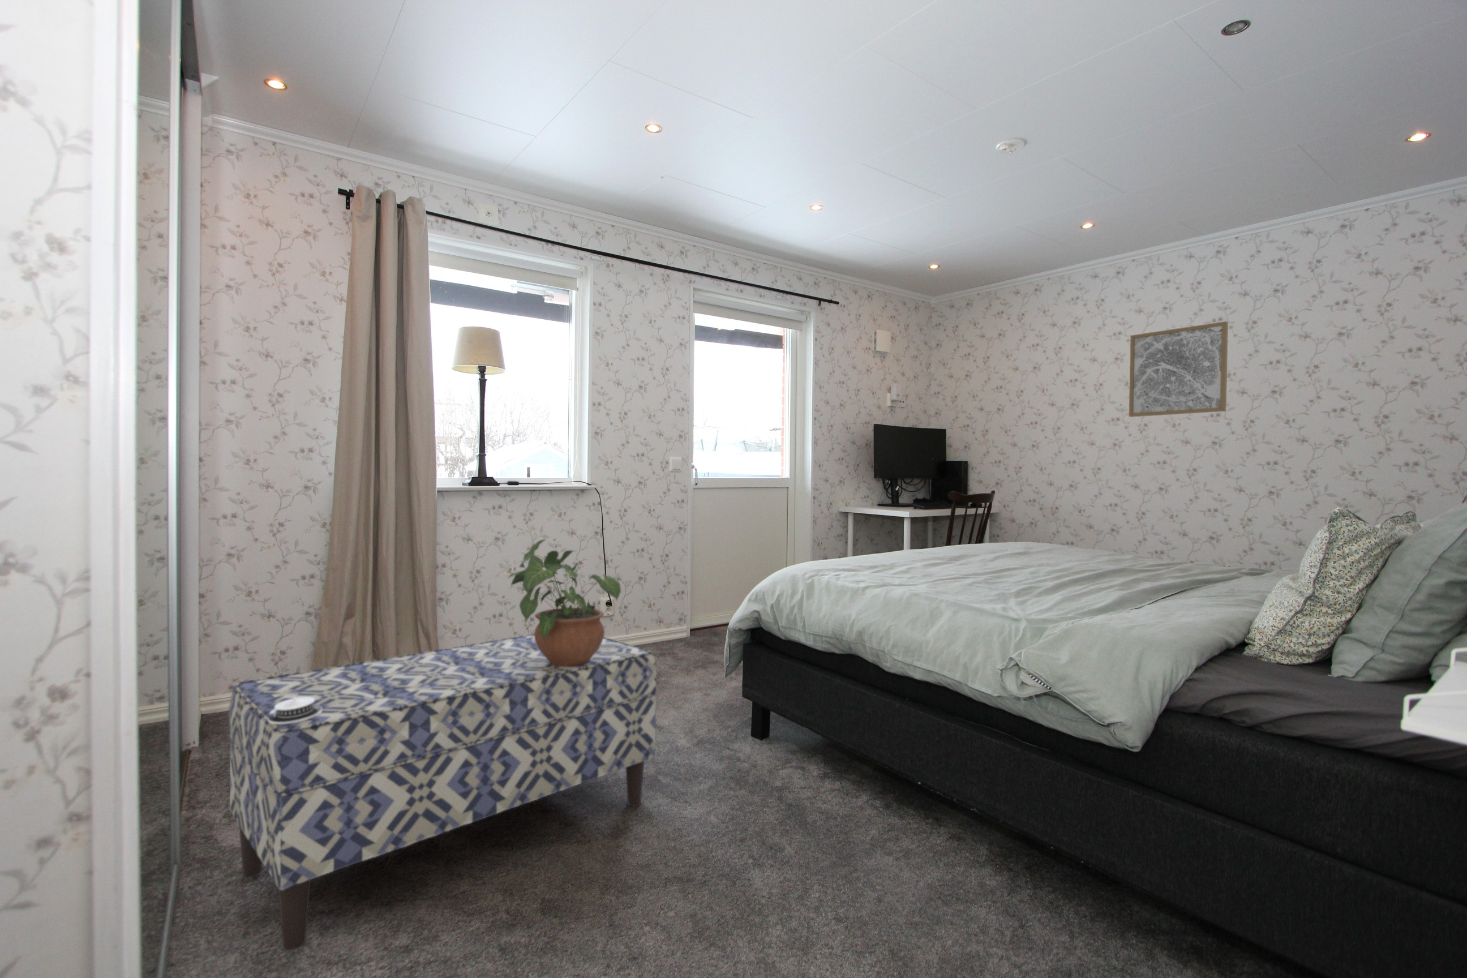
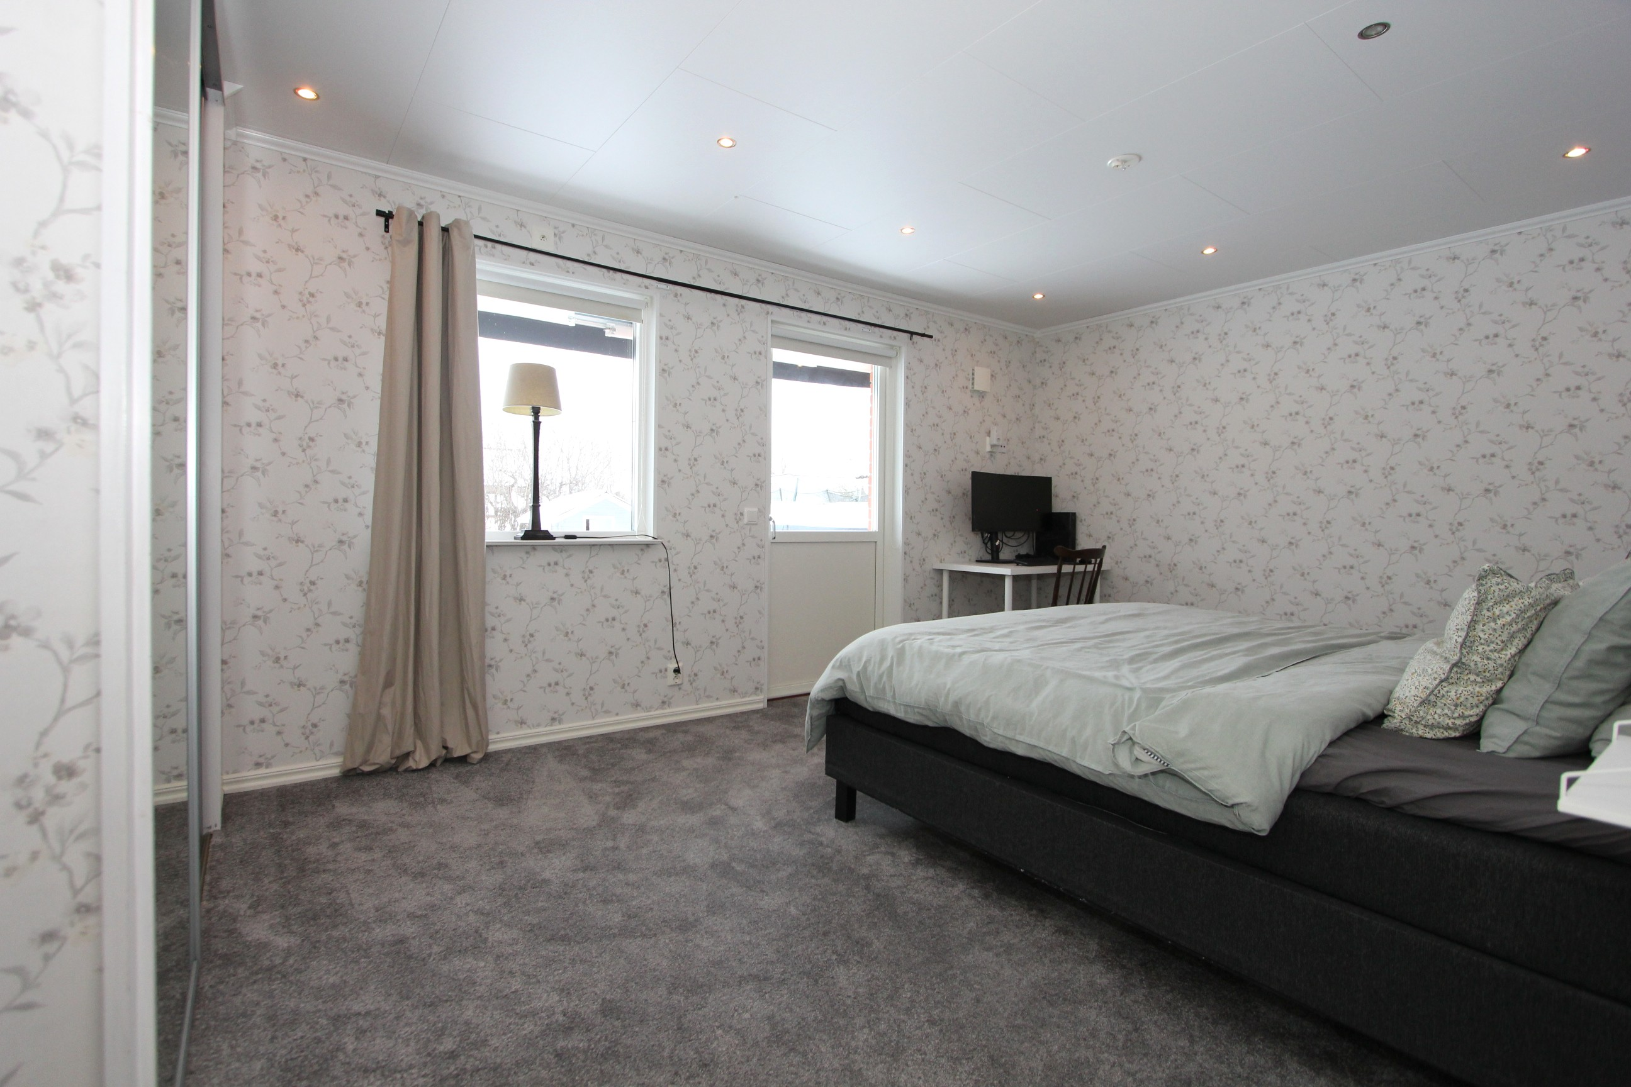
- bench (464, 750)
- potted plant (557, 599)
- architectural model (296, 705)
- wall art (1176, 371)
